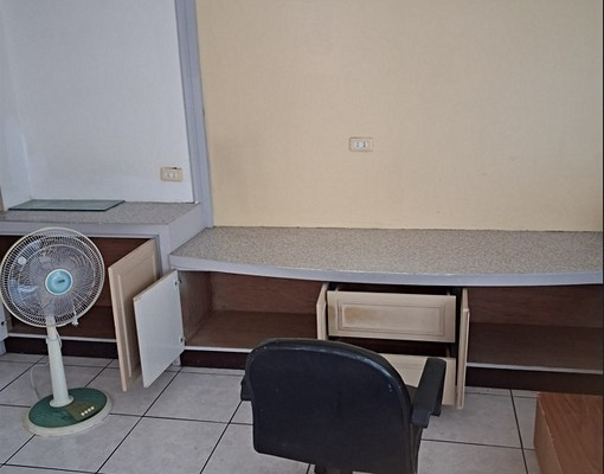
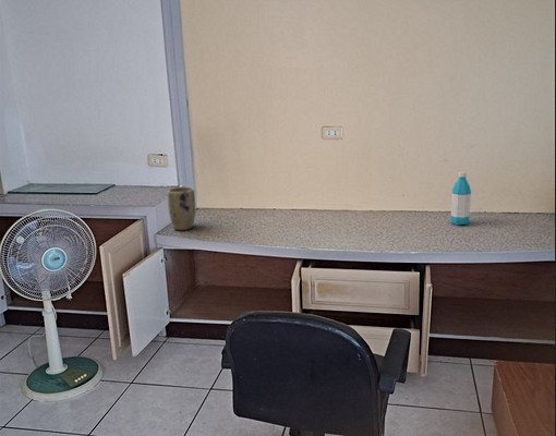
+ plant pot (182, 208)
+ water bottle (460, 197)
